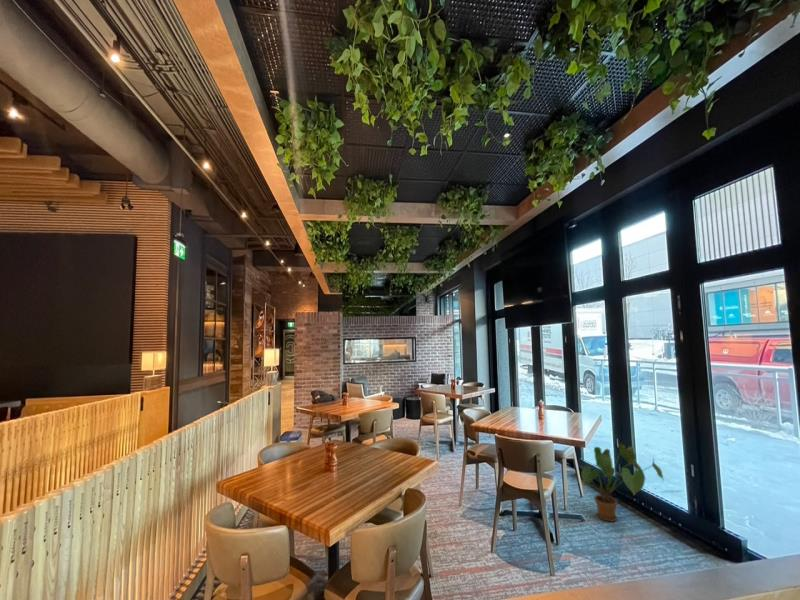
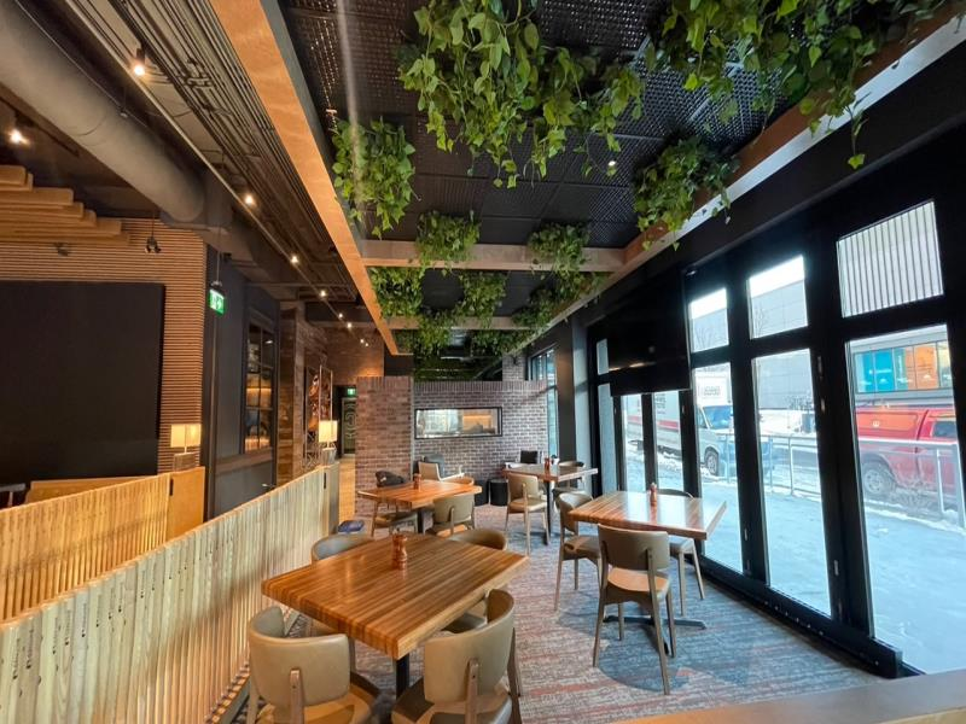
- house plant (615, 482)
